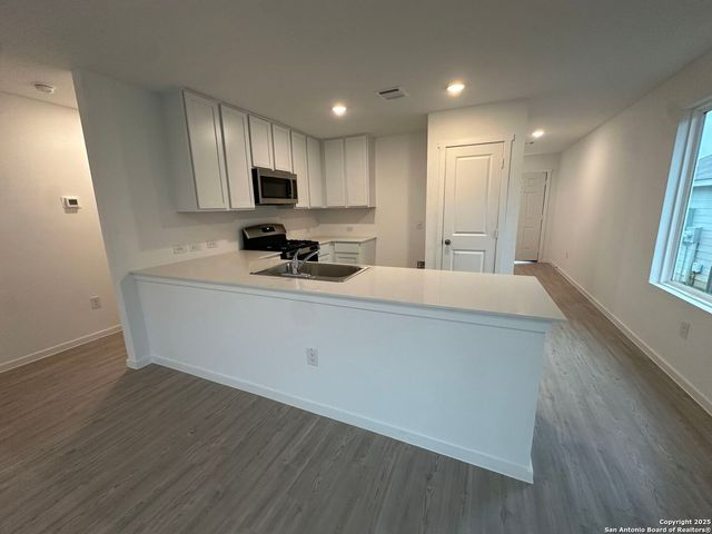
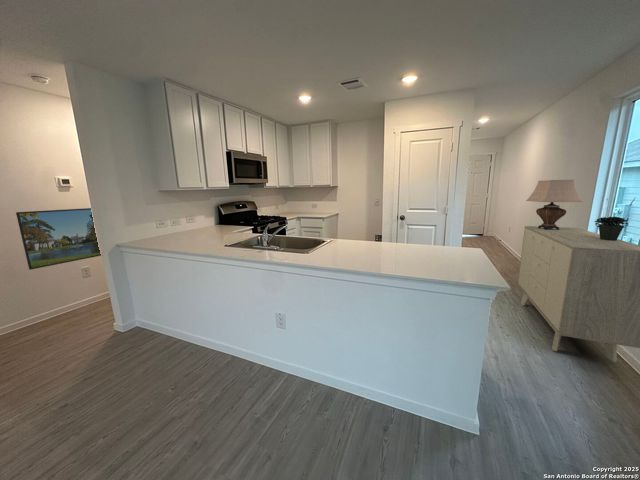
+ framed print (78, 234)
+ sideboard (565, 283)
+ potted plant (612, 218)
+ table lamp (551, 204)
